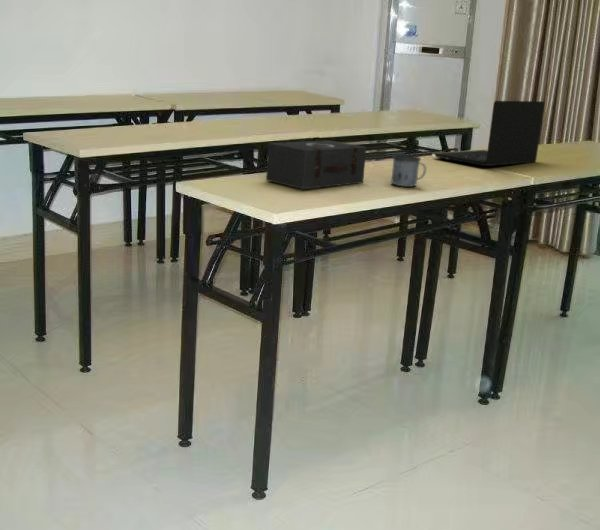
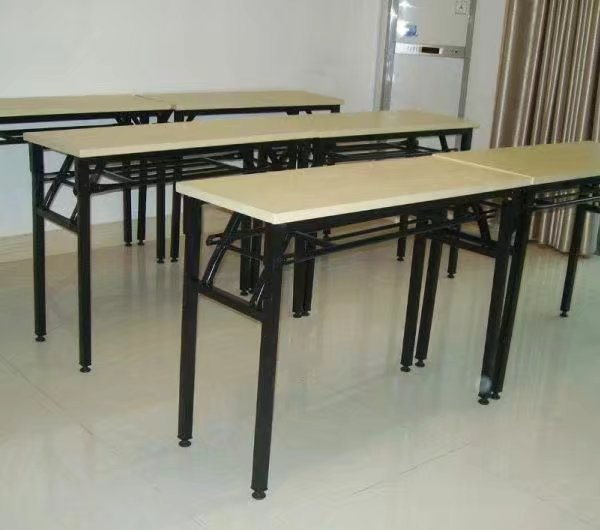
- mug (409, 171)
- first aid kit (317, 162)
- laptop (490, 129)
